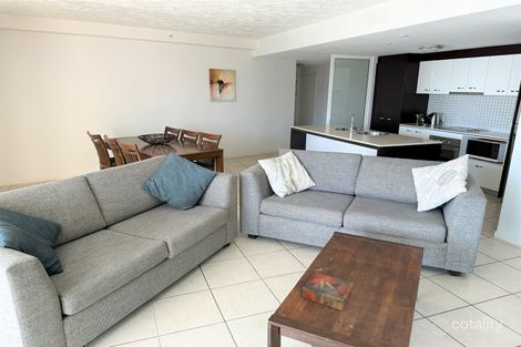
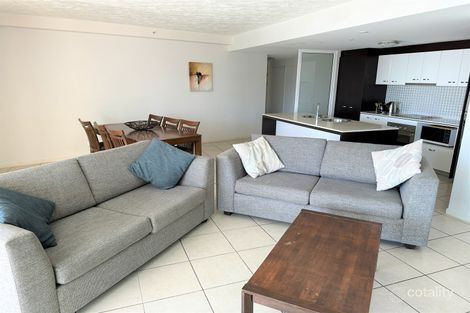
- book (327, 289)
